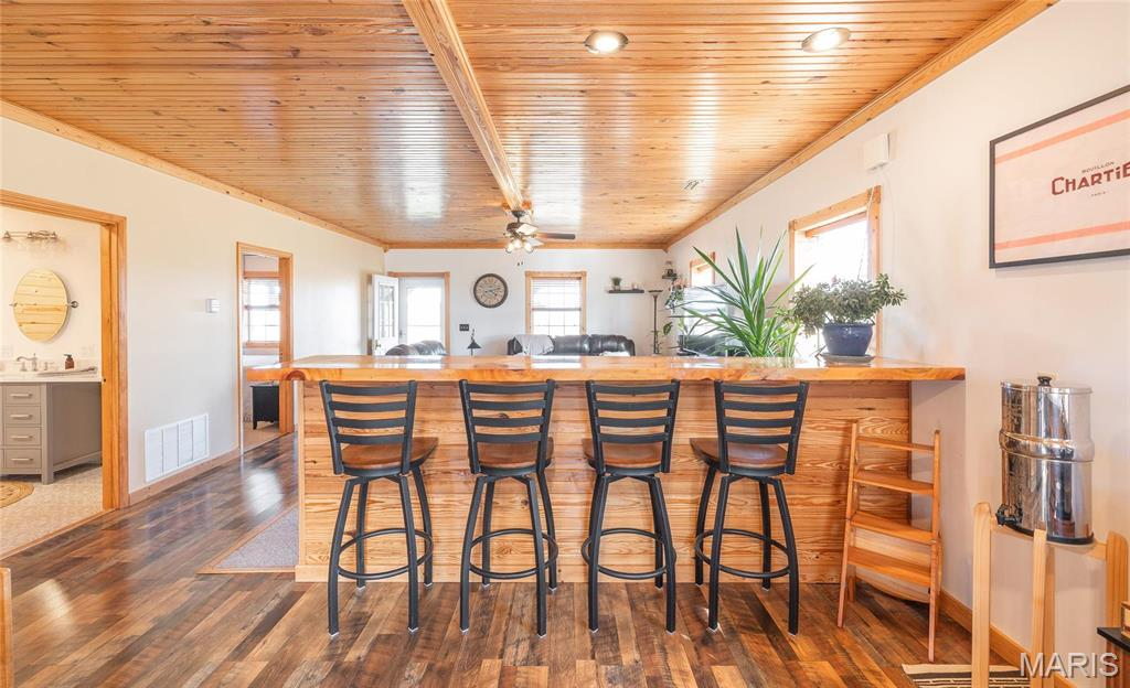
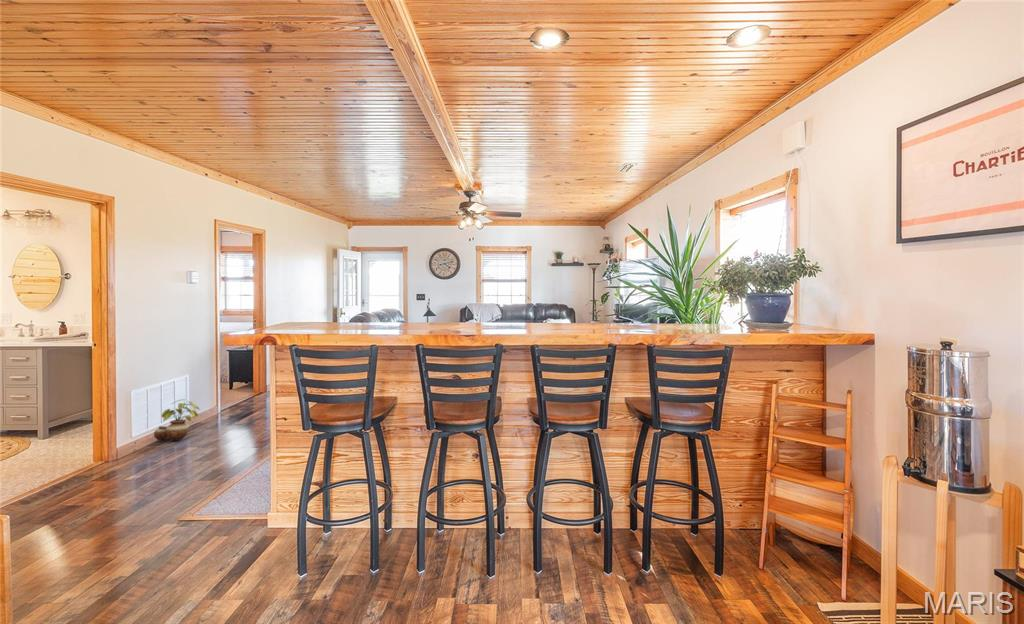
+ potted plant (178, 419)
